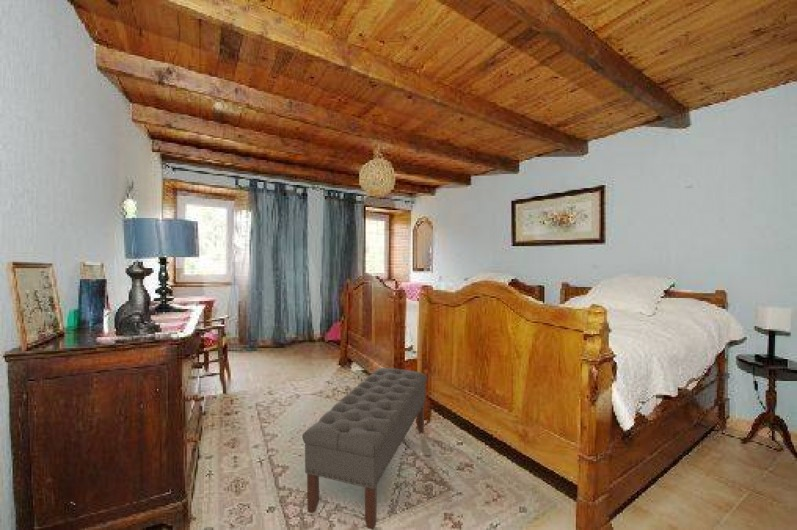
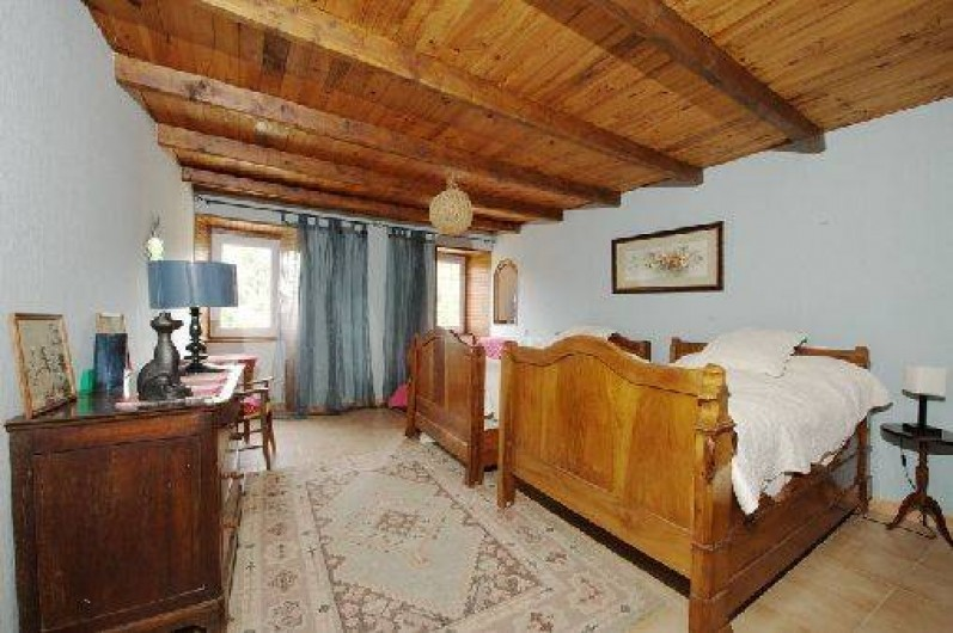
- bench (376, 430)
